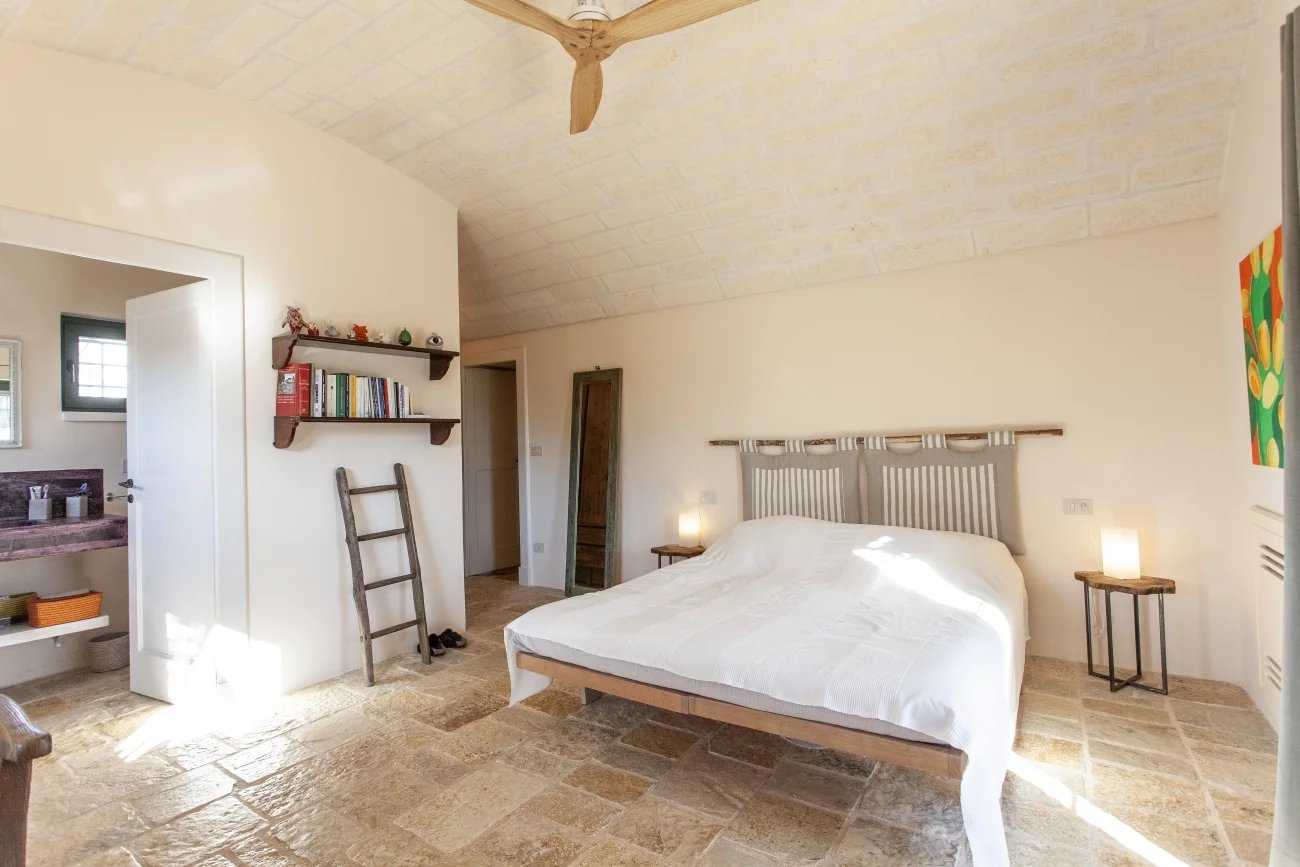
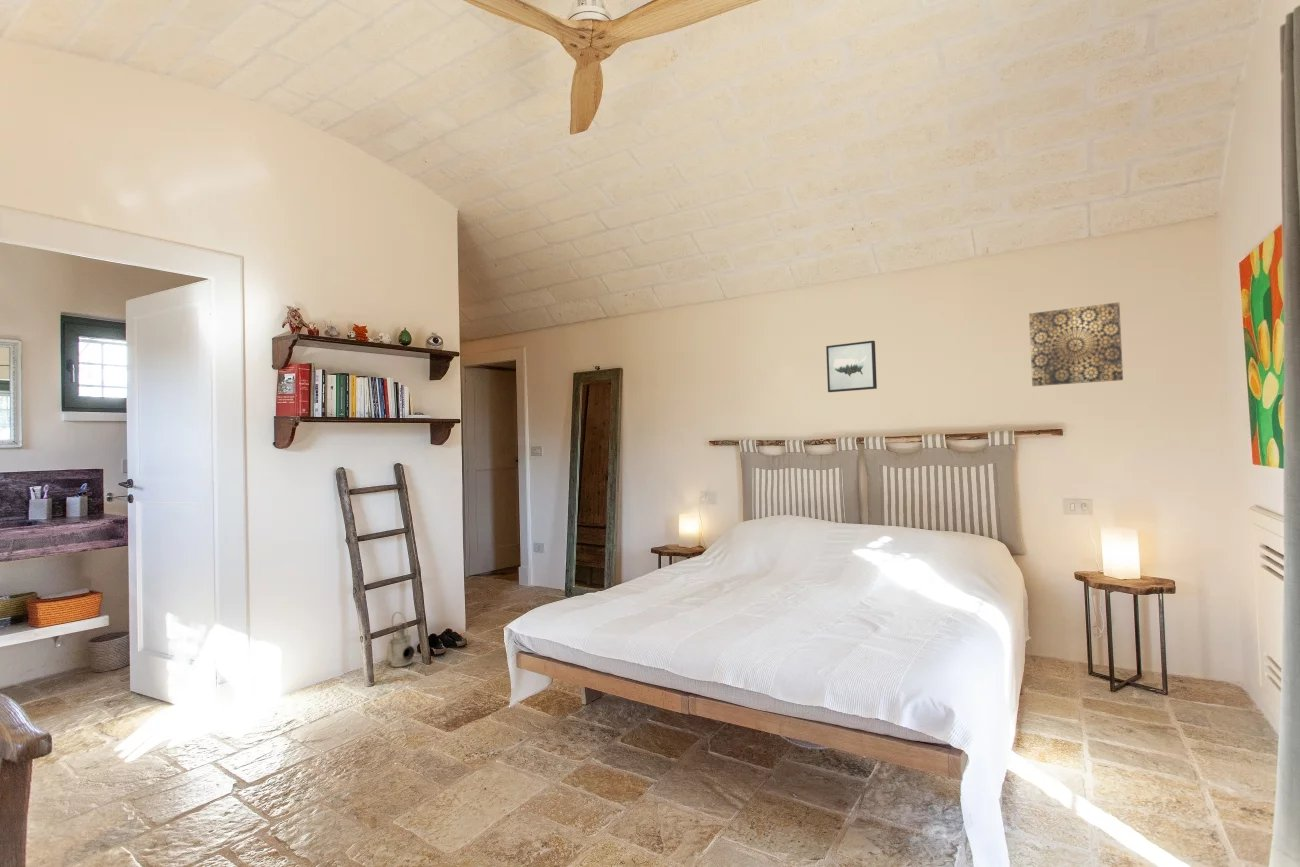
+ lantern (399, 637)
+ wall art (851, 367)
+ wall art (1074, 345)
